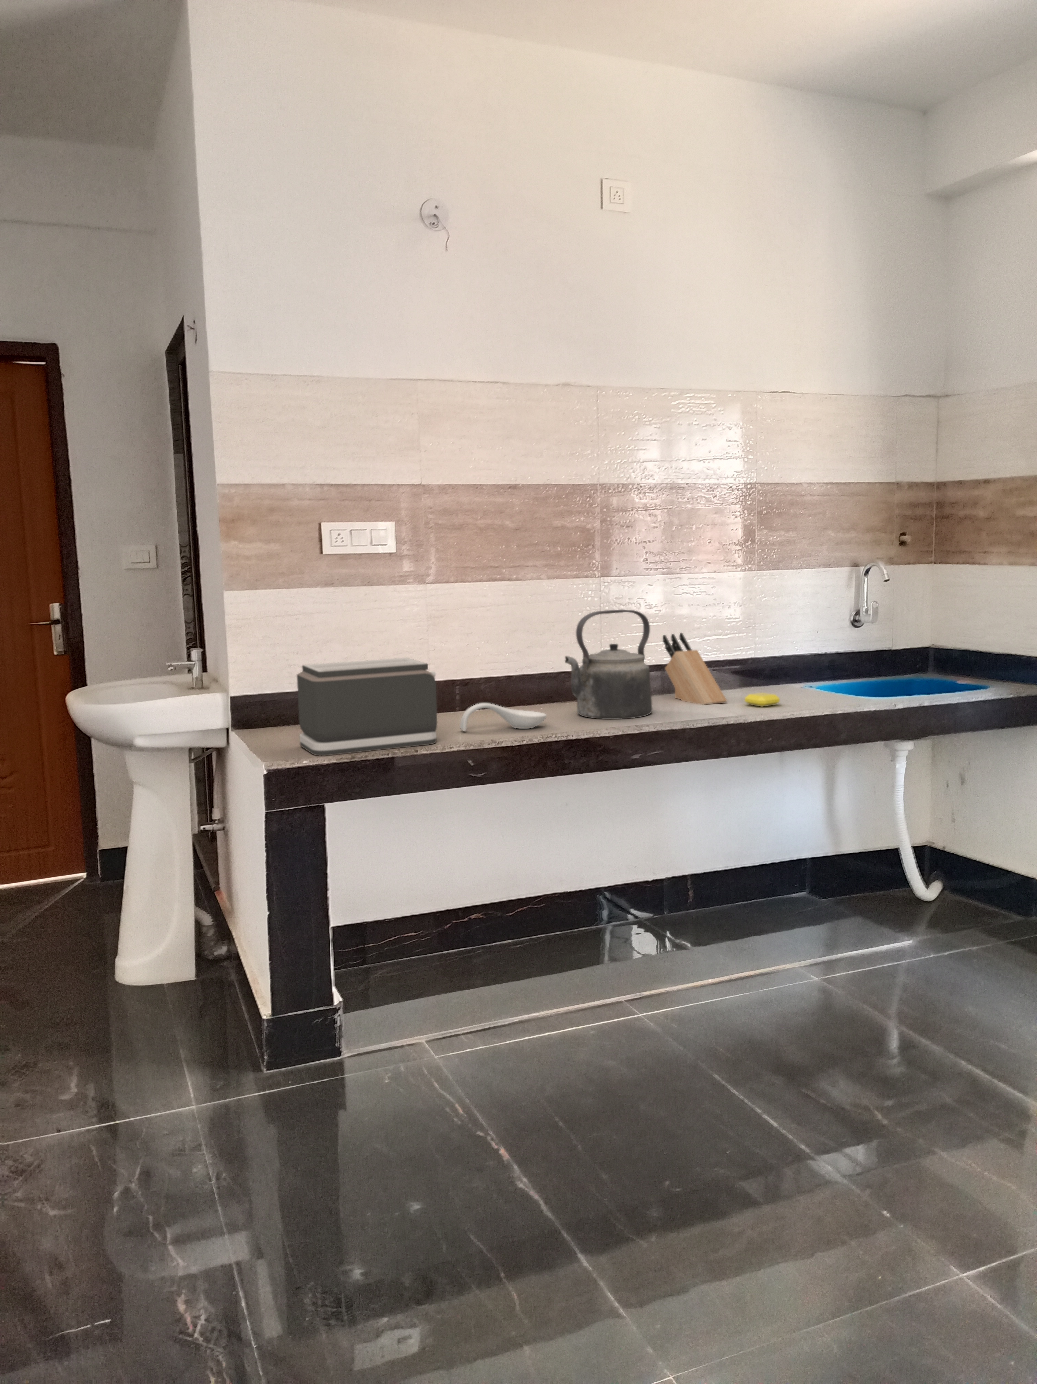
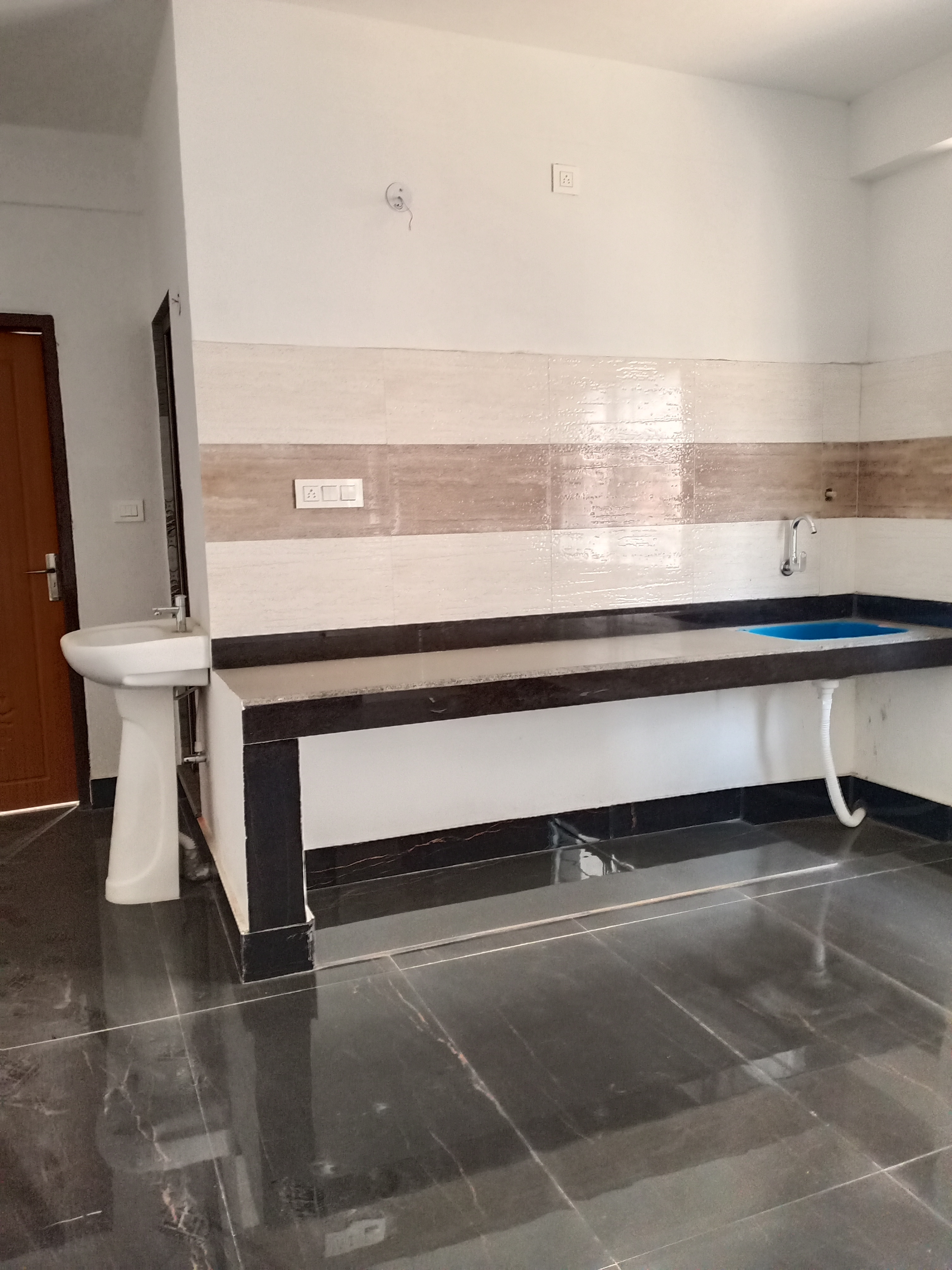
- soap bar (762, 700)
- spoon rest (503, 715)
- kettle (608, 663)
- knife block (692, 667)
- toaster (371, 704)
